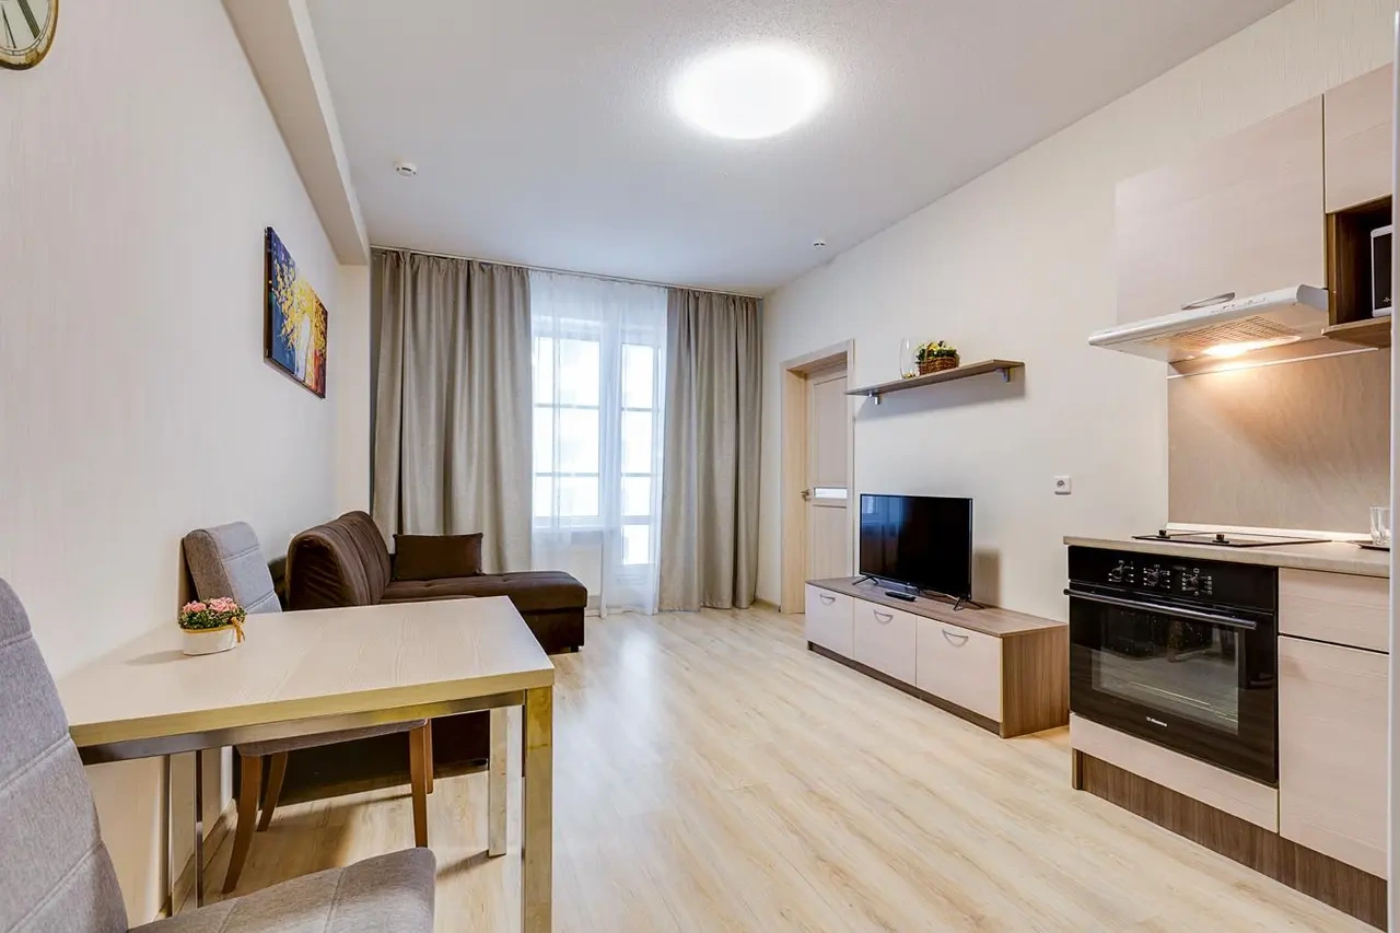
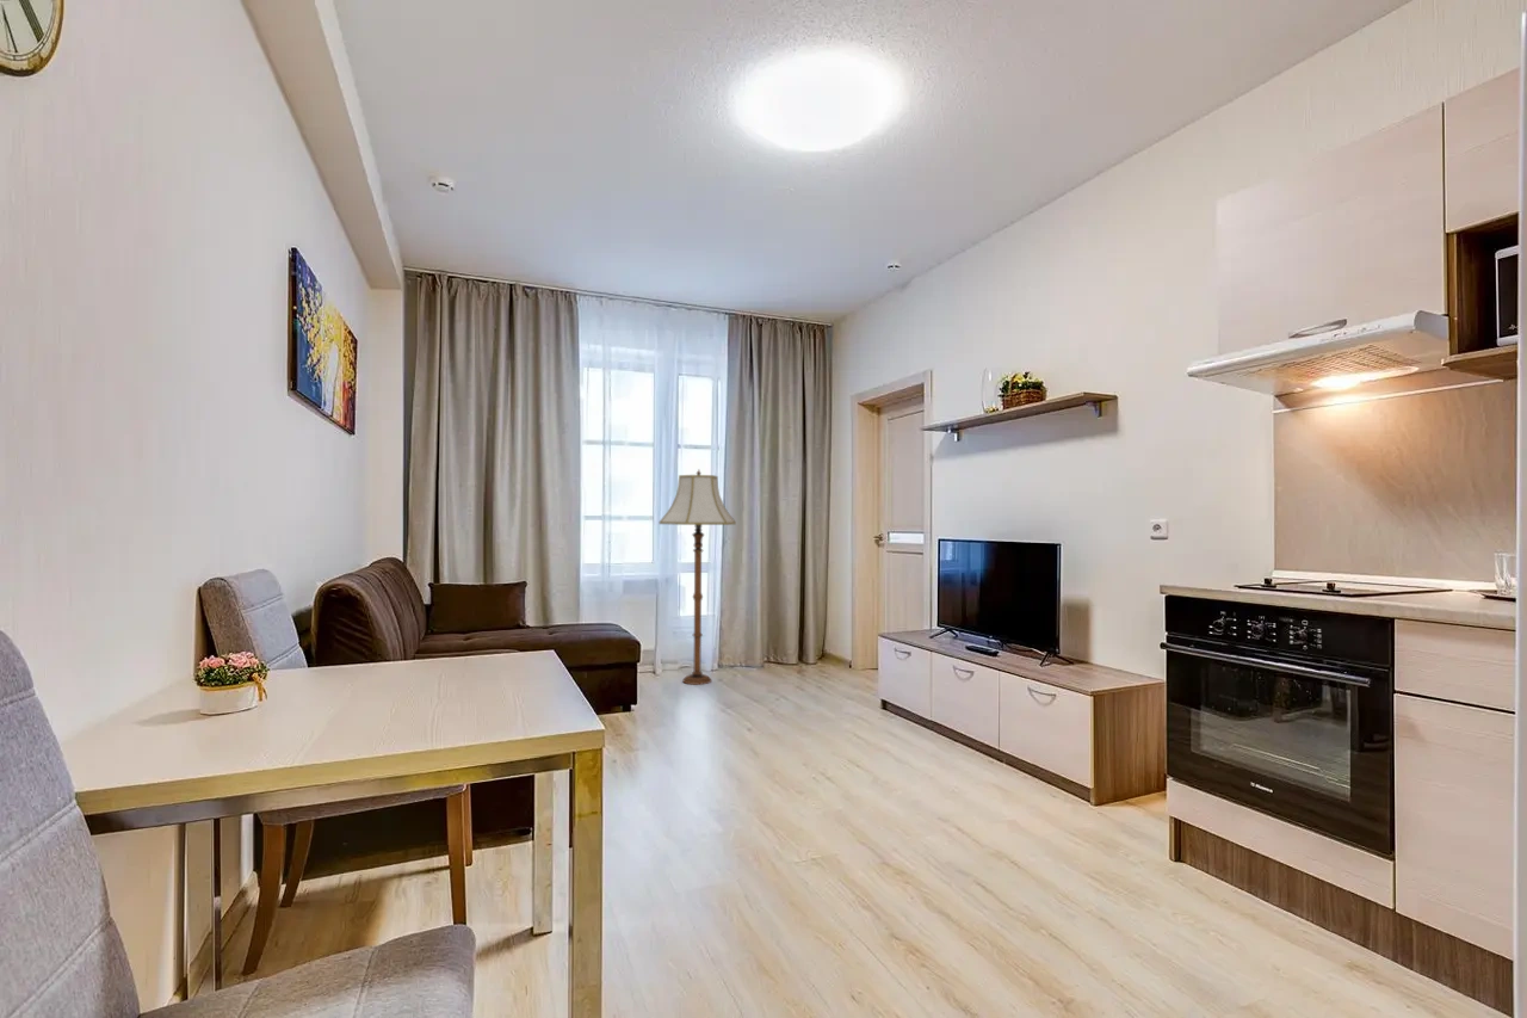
+ floor lamp (697, 574)
